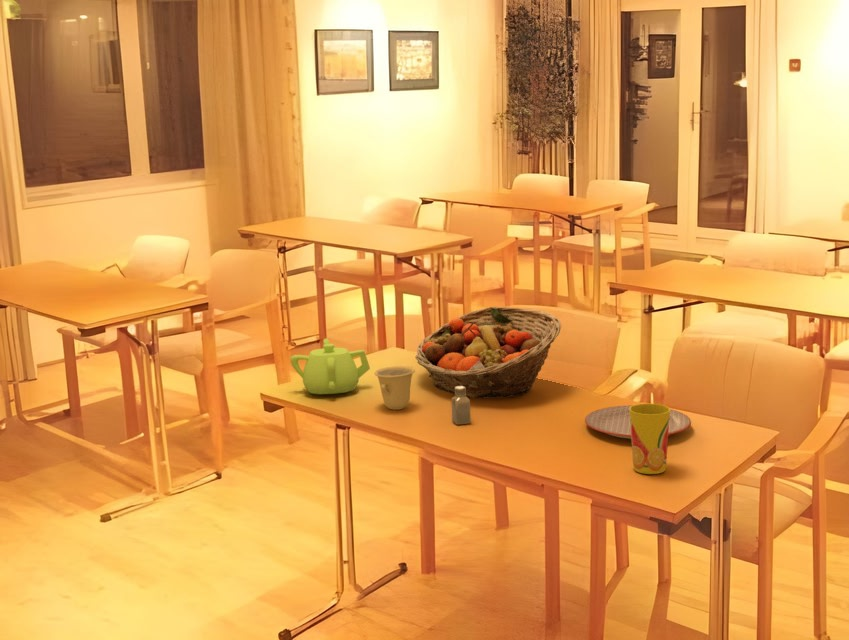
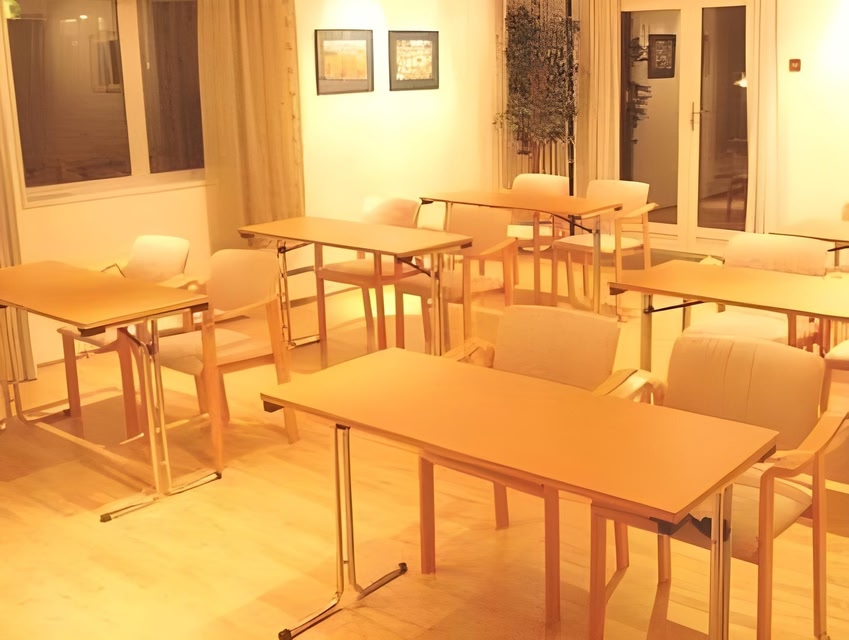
- plate (630, 425)
- saltshaker (460, 404)
- cup (649, 439)
- cup (395, 388)
- teapot (330, 366)
- fruit basket (487, 350)
